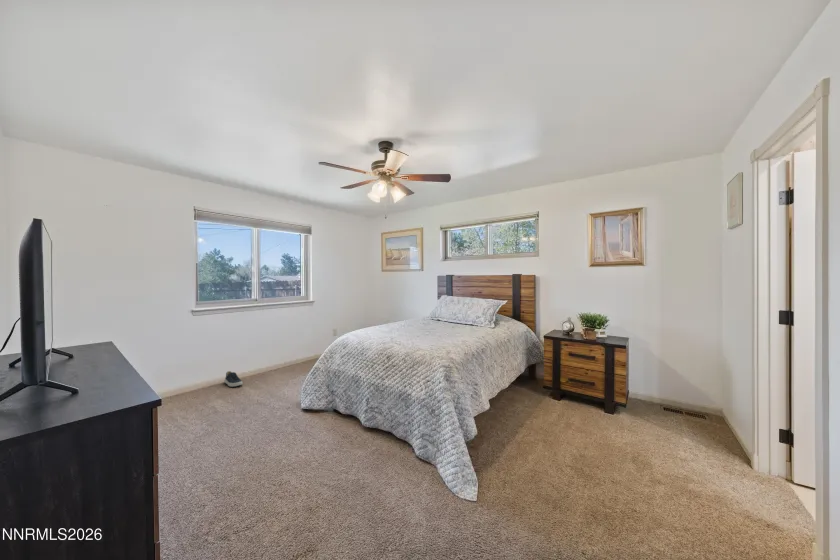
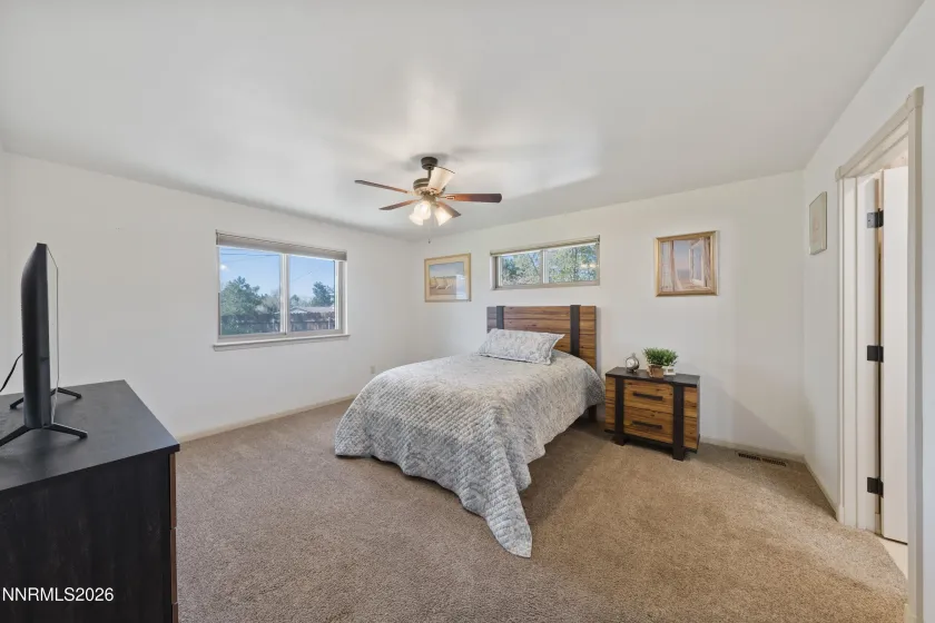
- shoe (232, 378)
